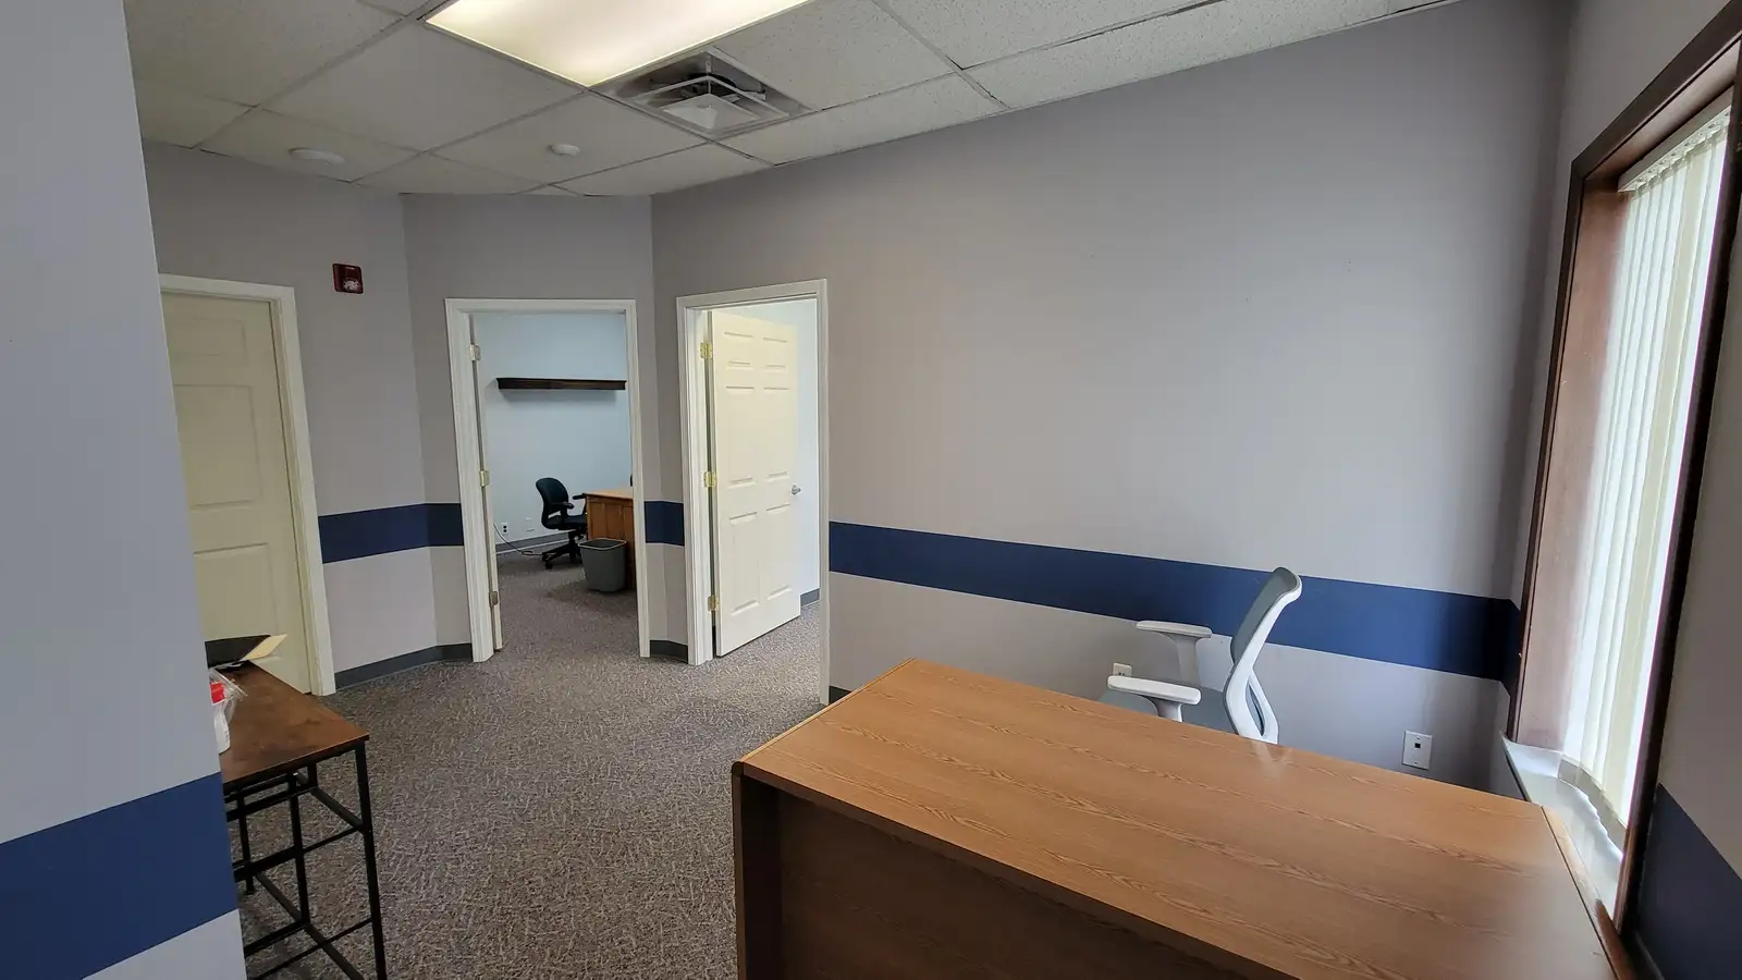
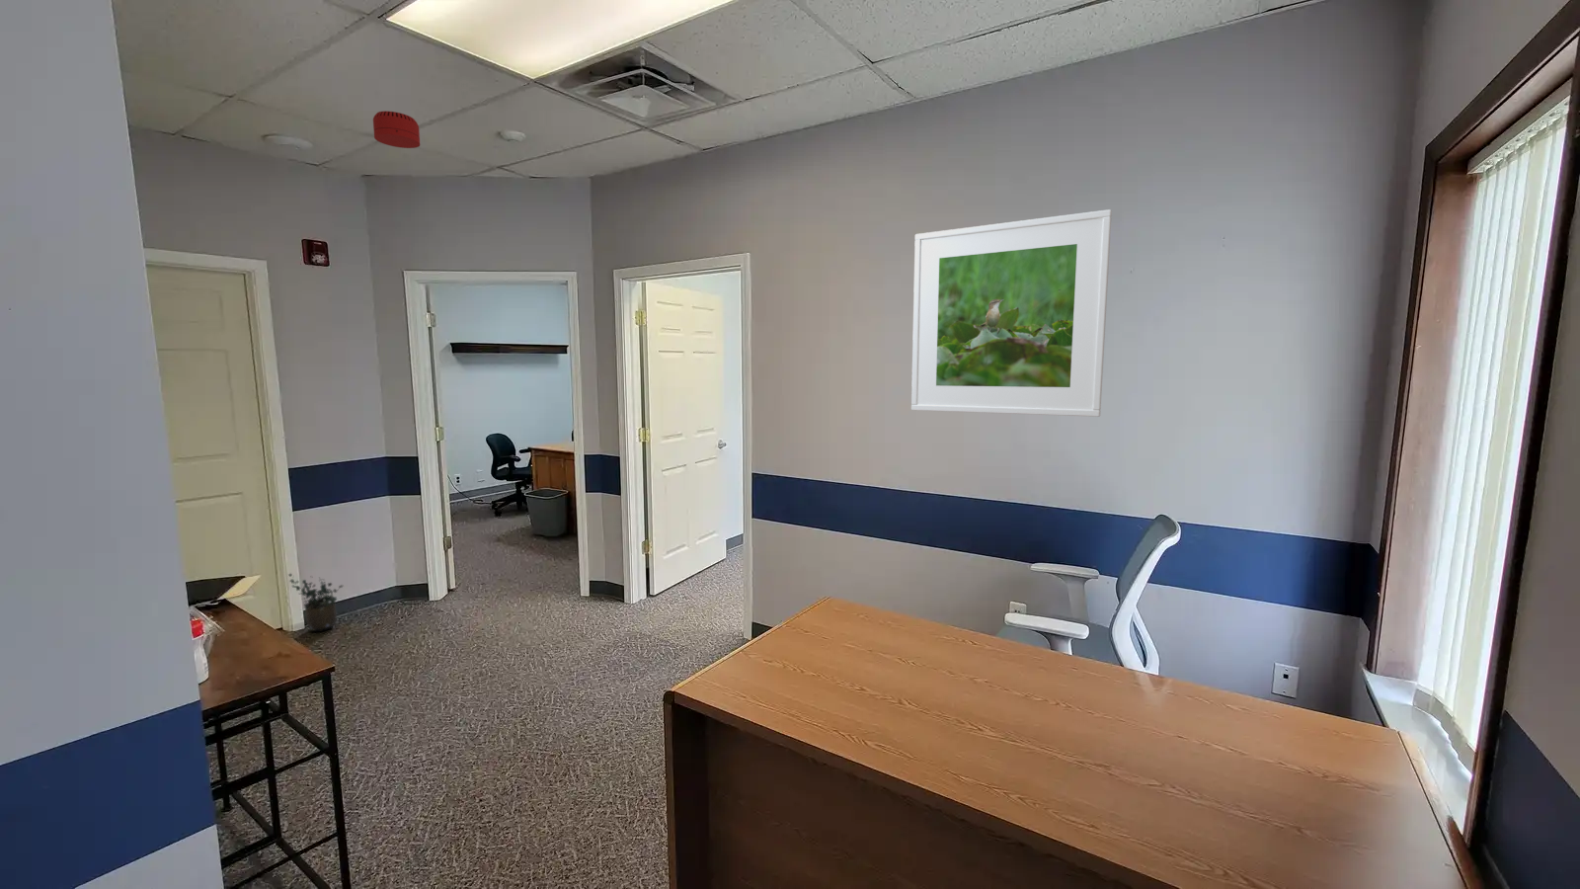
+ potted plant (316, 598)
+ smoke detector (396, 128)
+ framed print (1002, 319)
